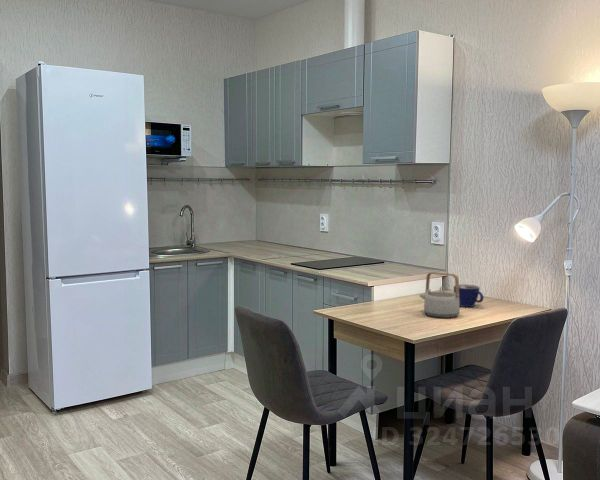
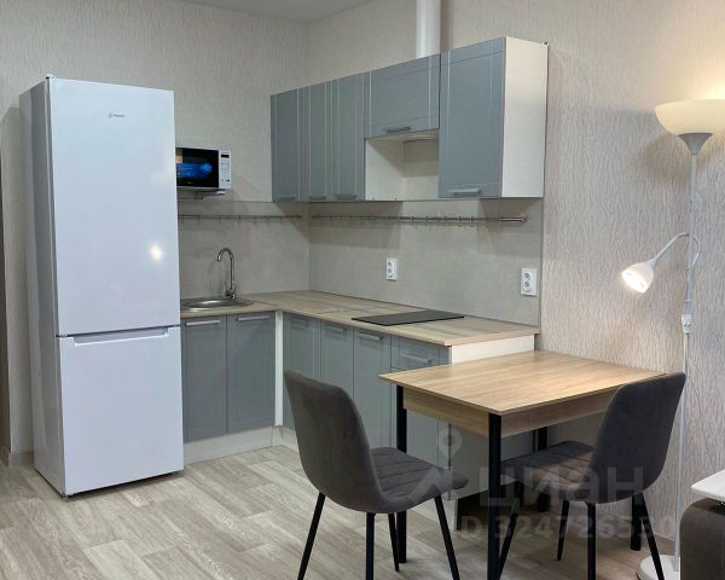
- cup (469, 296)
- teapot (438, 293)
